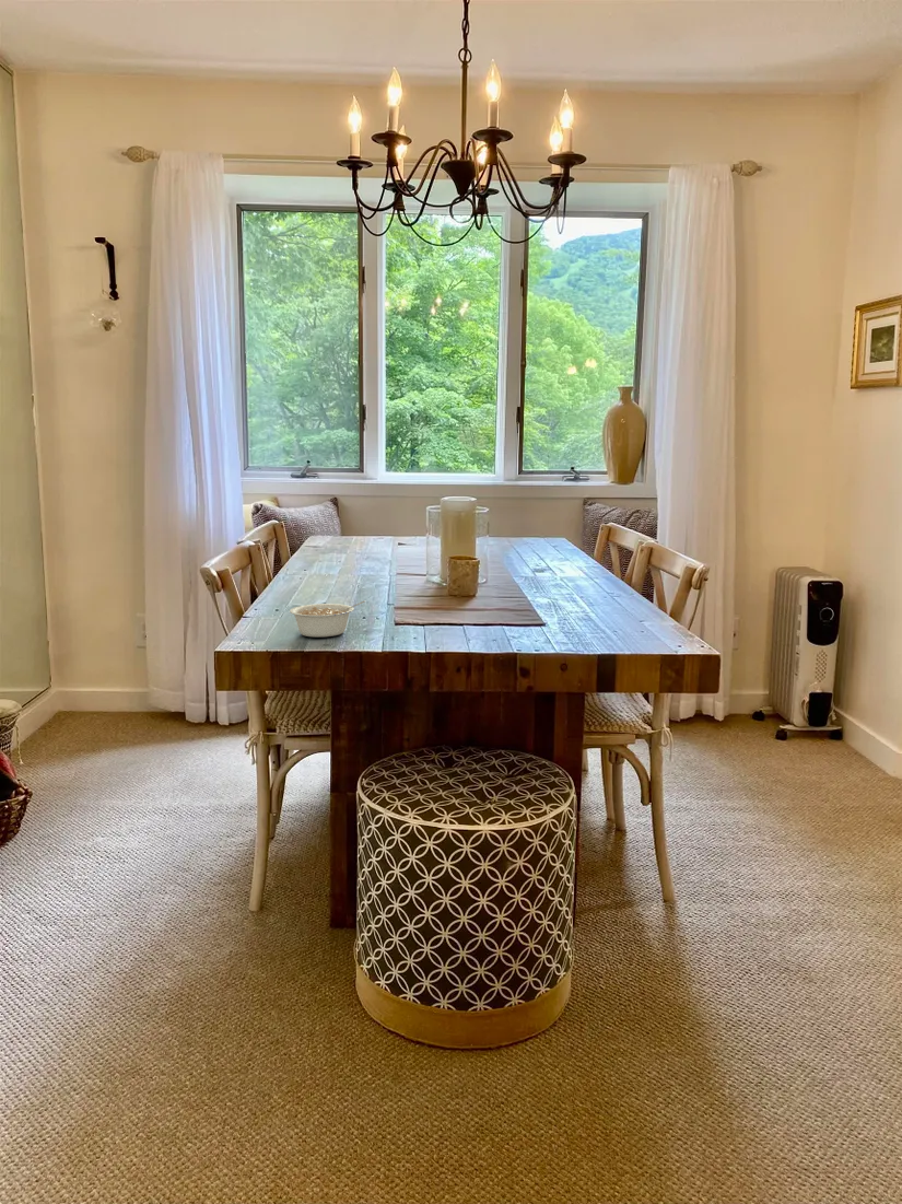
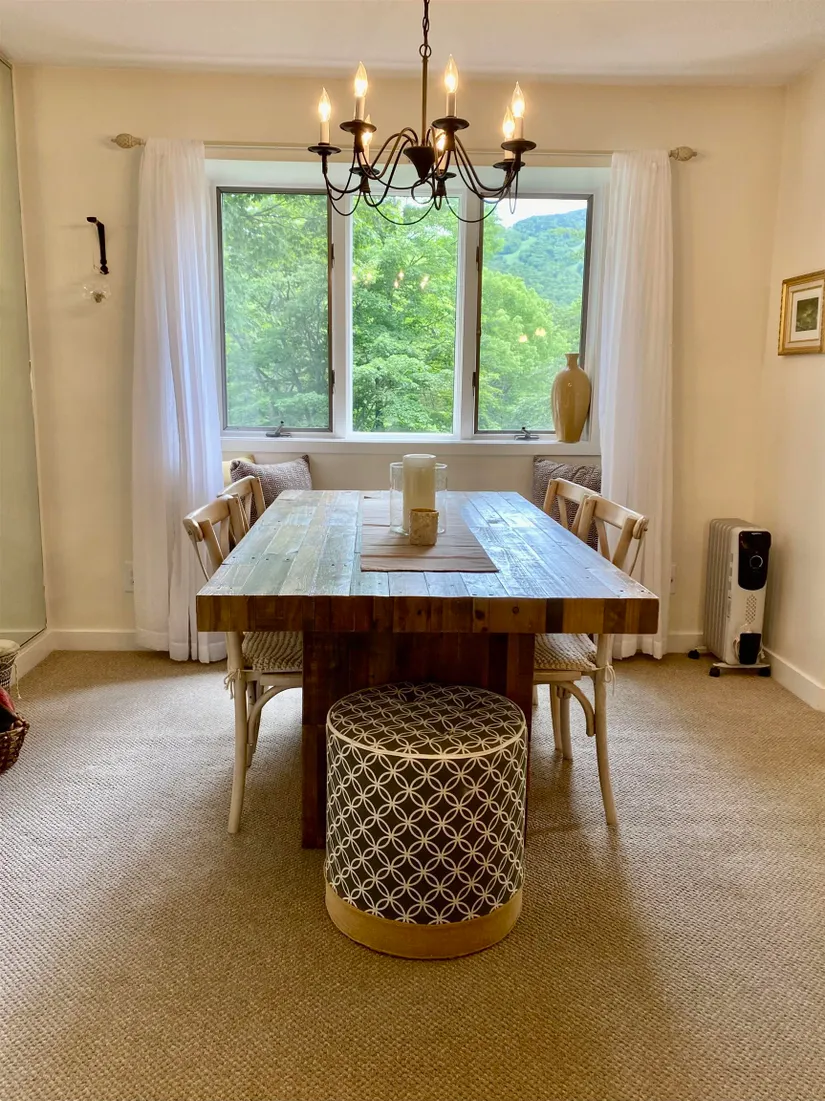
- legume (324, 618)
